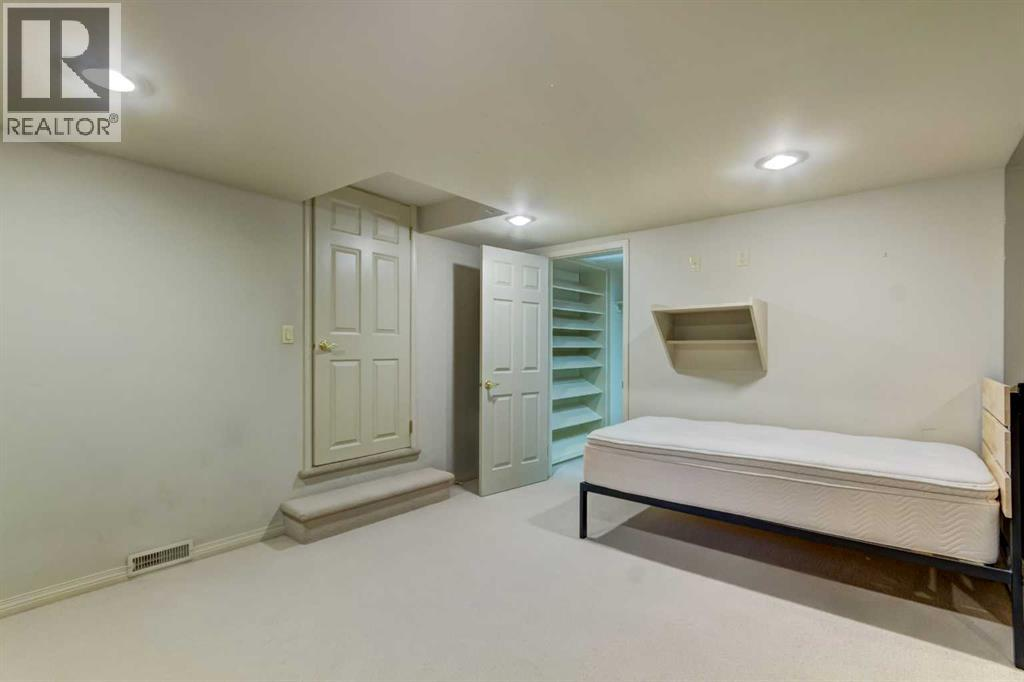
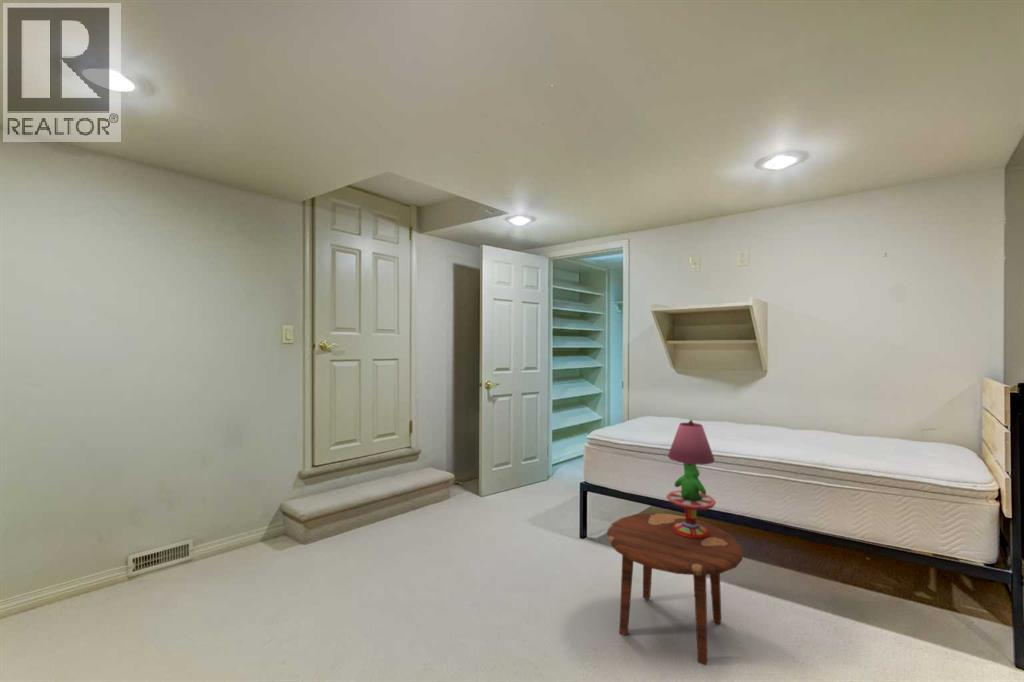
+ side table (675, 573)
+ table lamp (690, 474)
